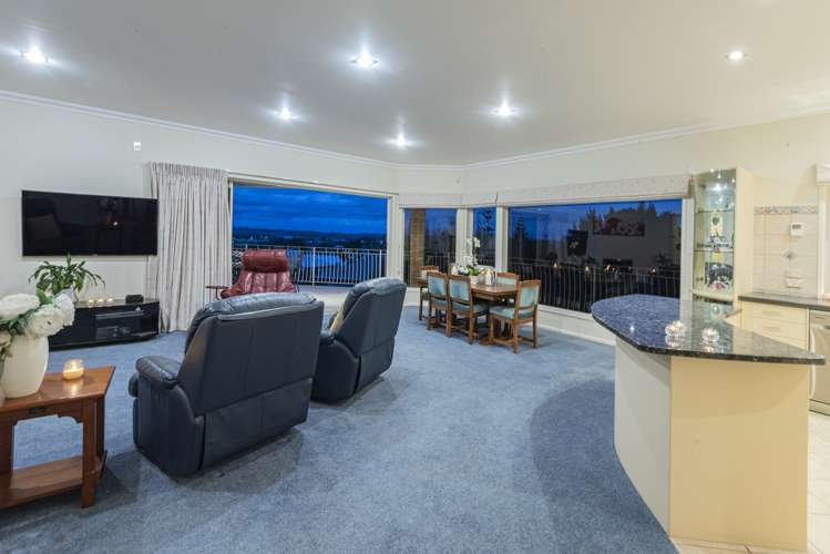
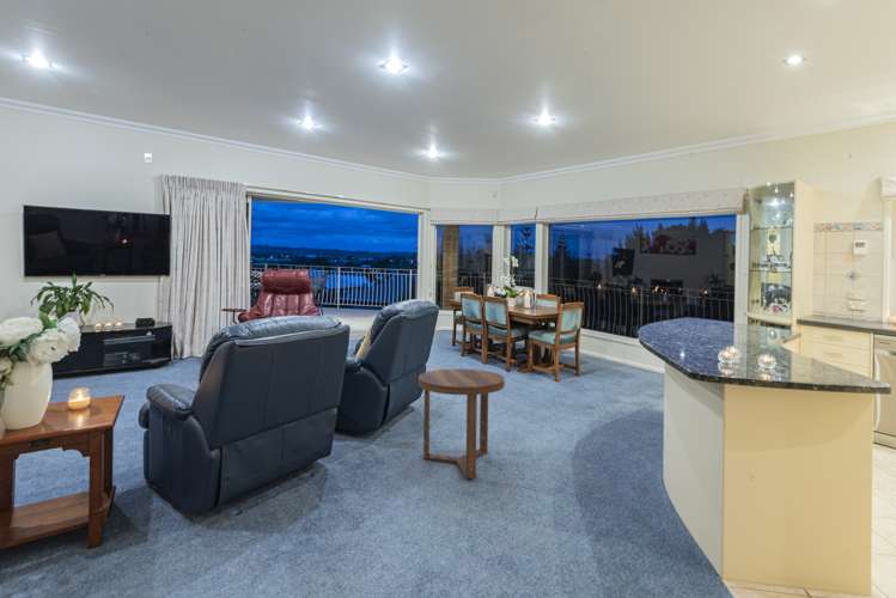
+ side table (467, 419)
